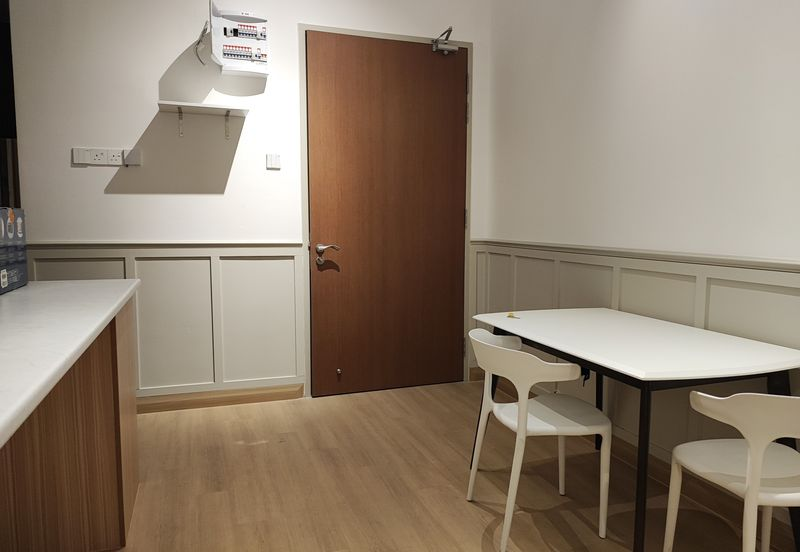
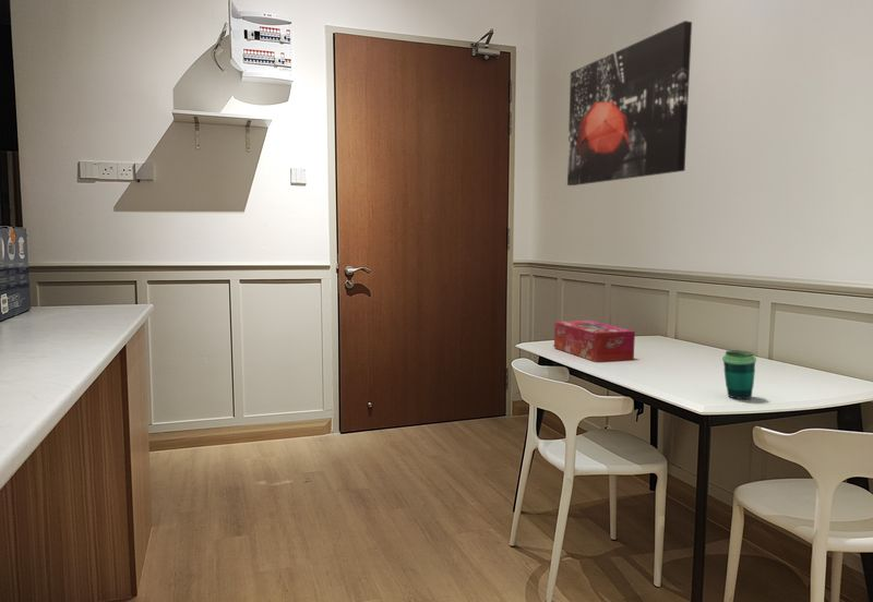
+ tissue box (591, 339)
+ wall art (620, 115)
+ cup (738, 374)
